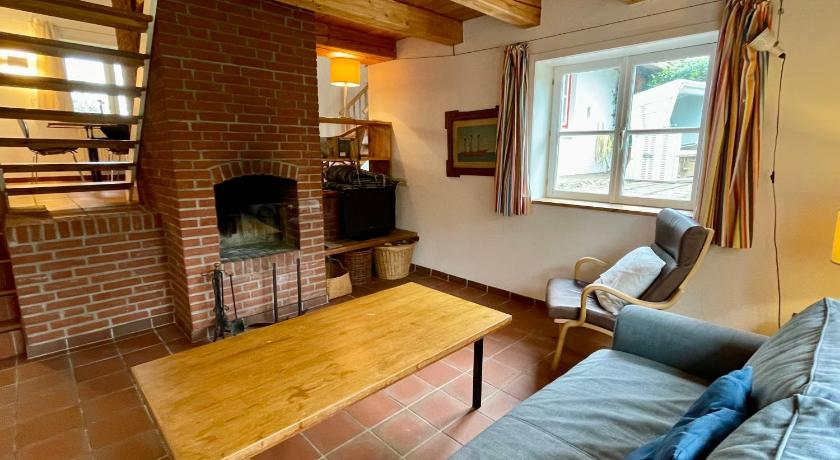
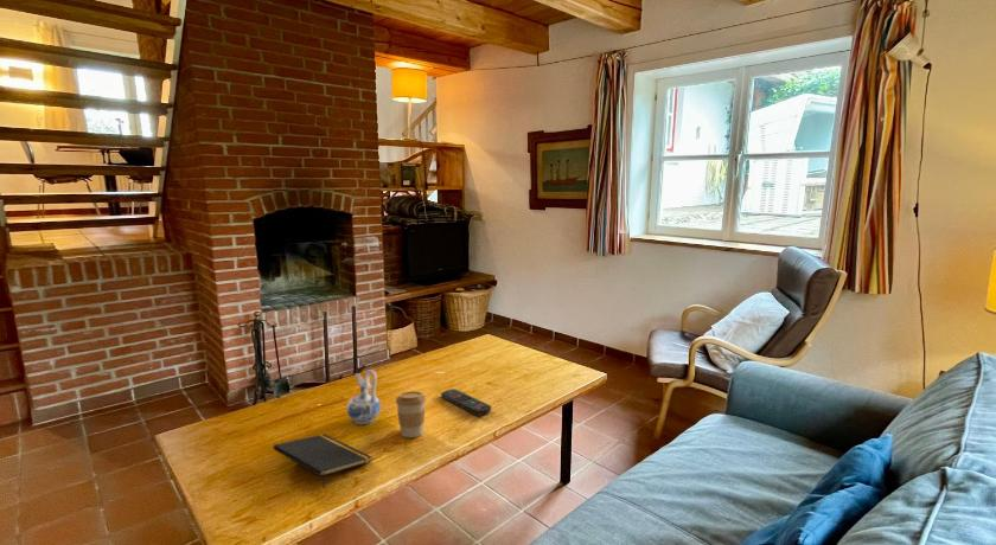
+ notepad (323, 453)
+ coffee cup (410, 412)
+ ceramic pitcher (363, 395)
+ remote control (465, 400)
